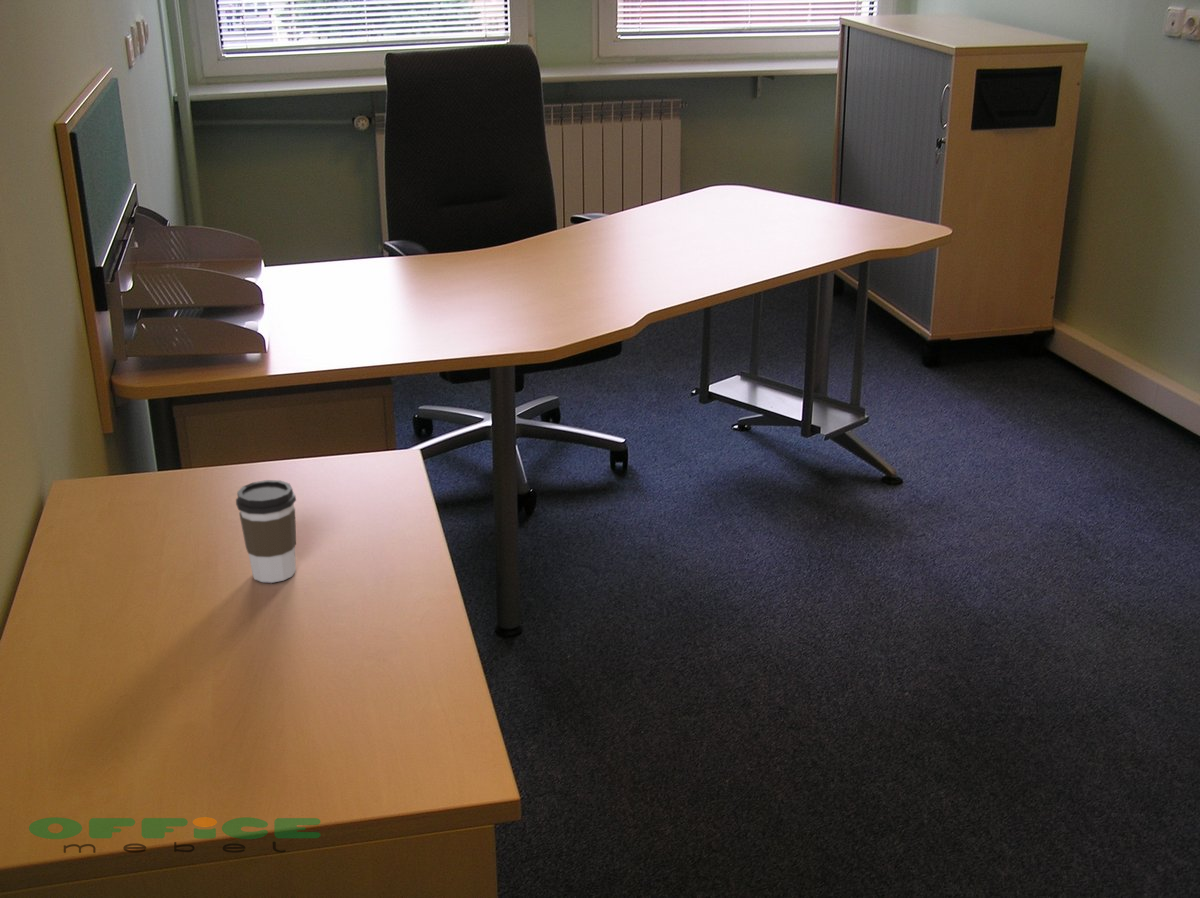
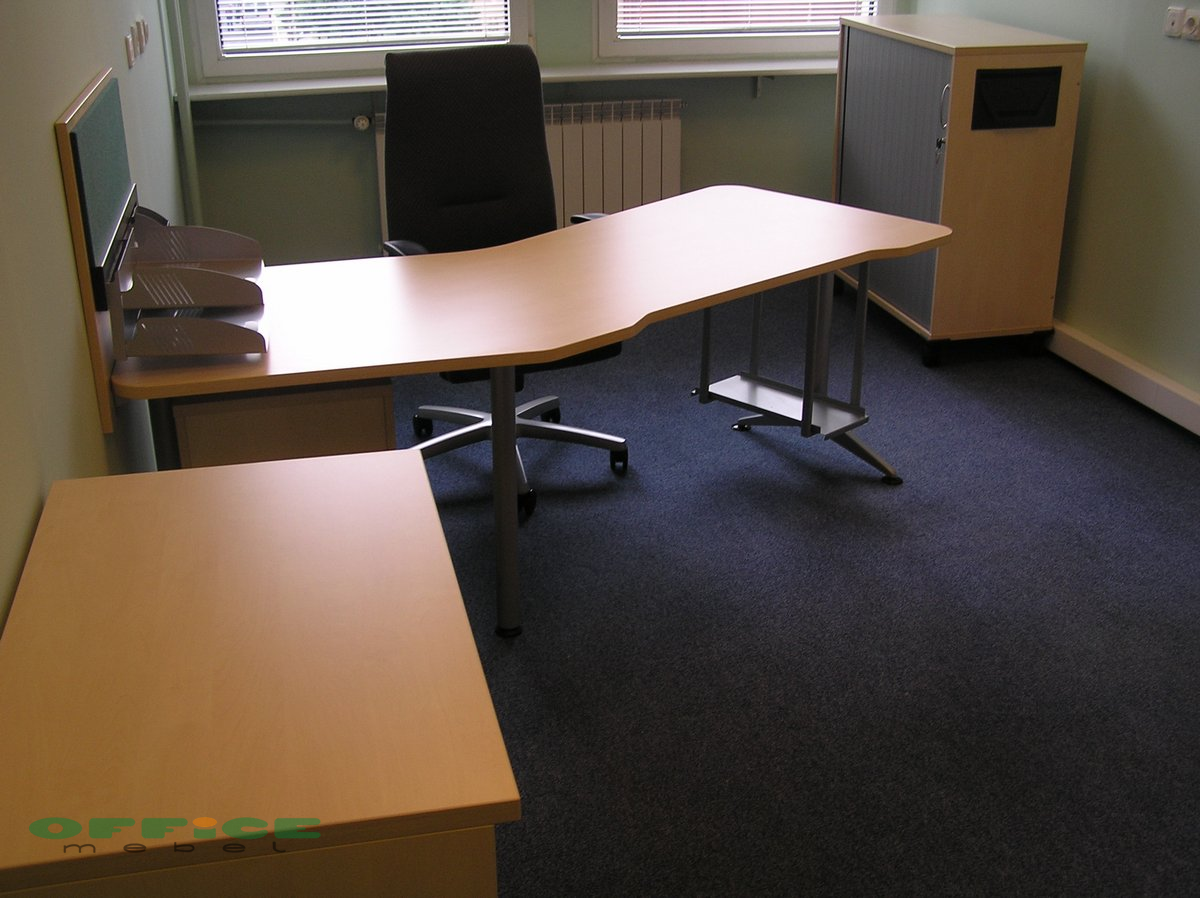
- coffee cup (269, 532)
